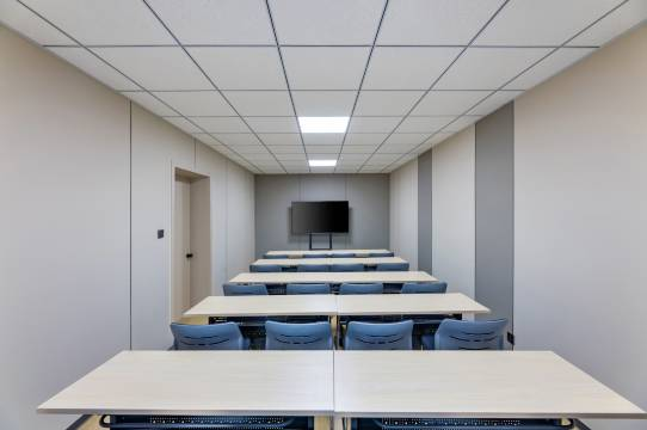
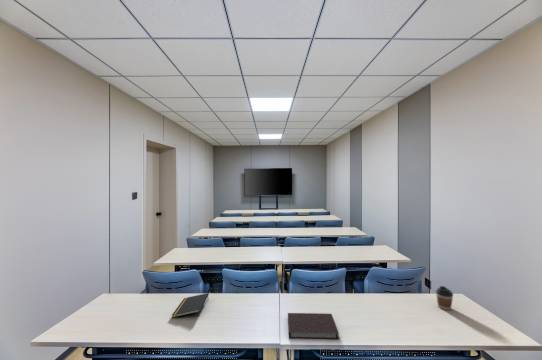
+ notepad (191, 304)
+ coffee cup (444, 297)
+ notebook (311, 324)
